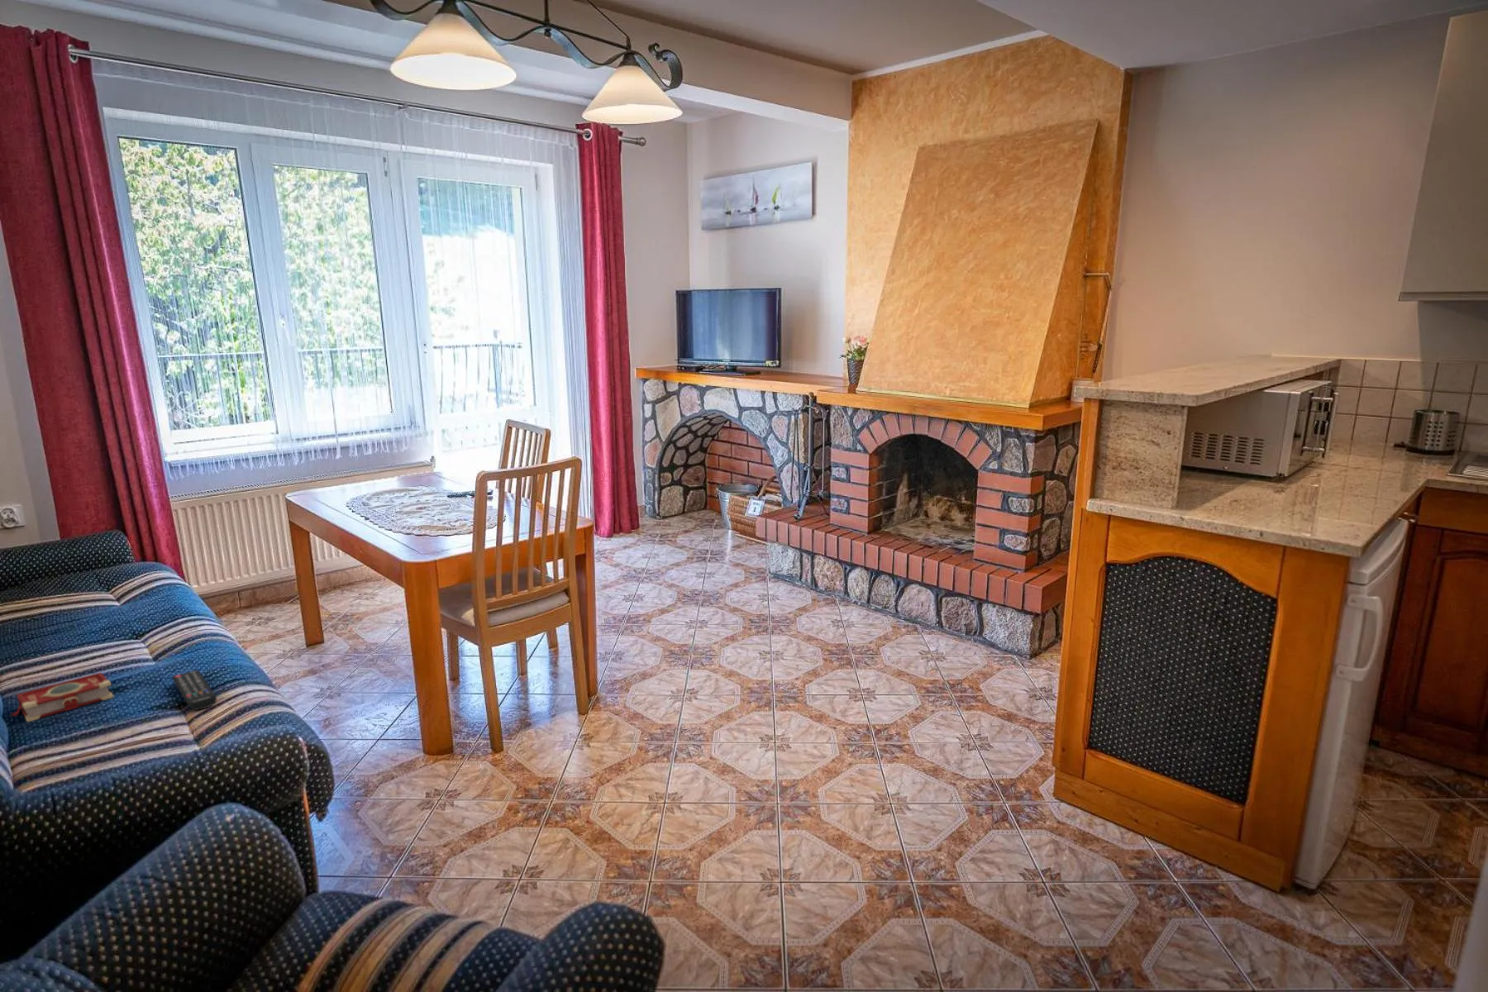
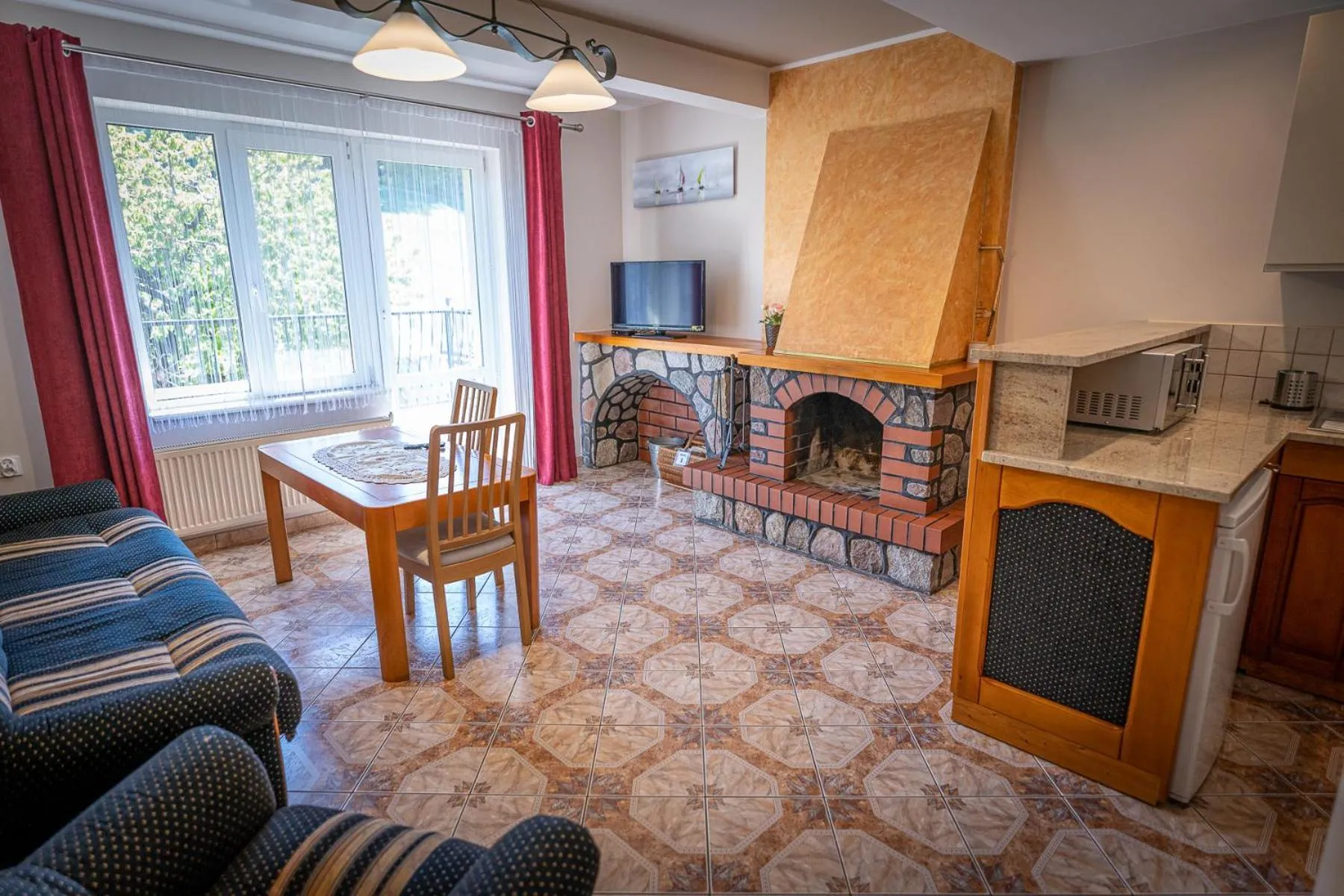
- remote control (194, 689)
- book (60, 695)
